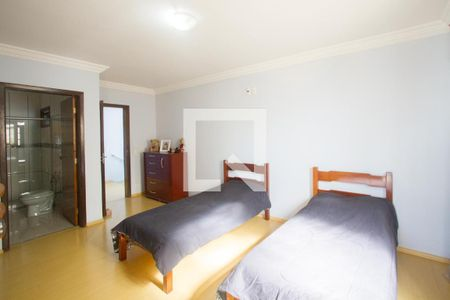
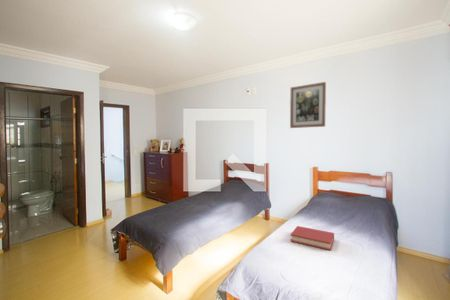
+ wall art (307, 106)
+ hardback book (312, 236)
